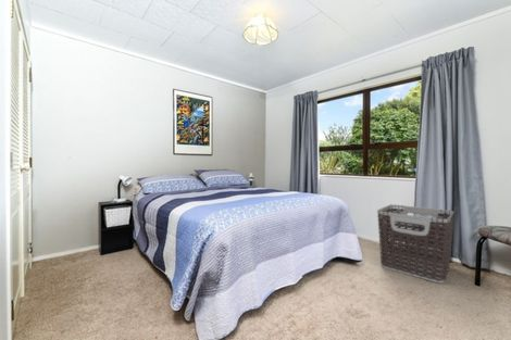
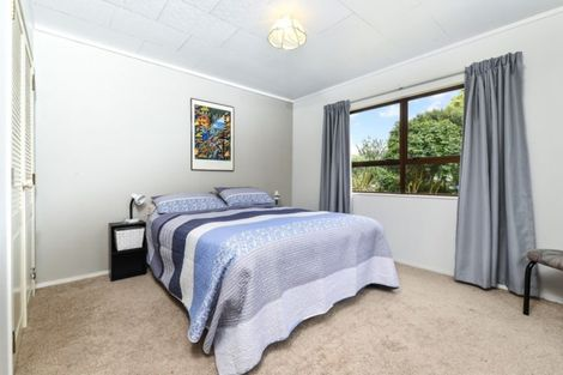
- clothes hamper (414, 238)
